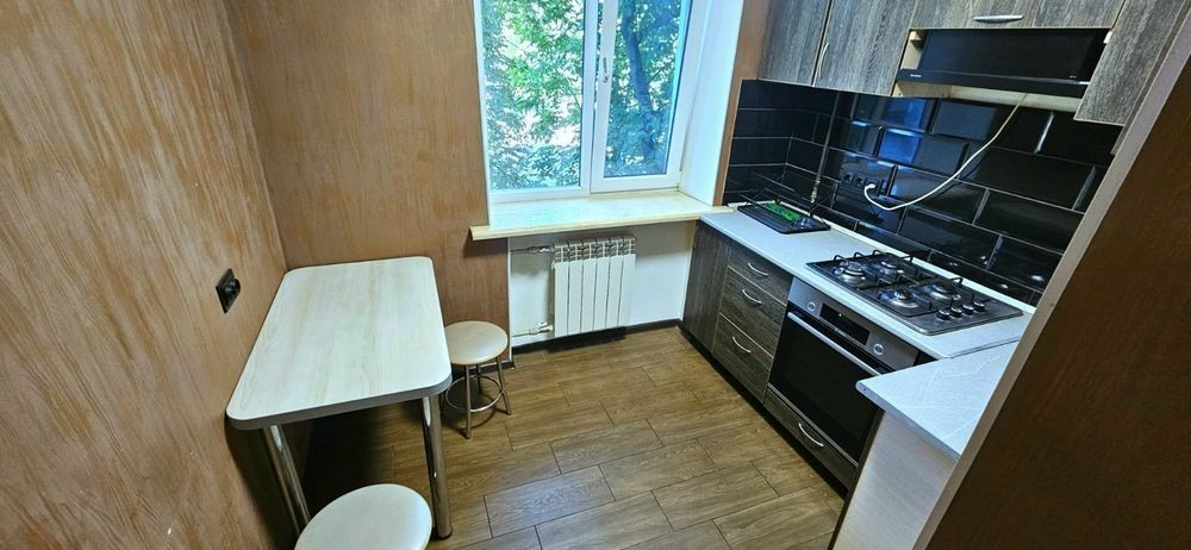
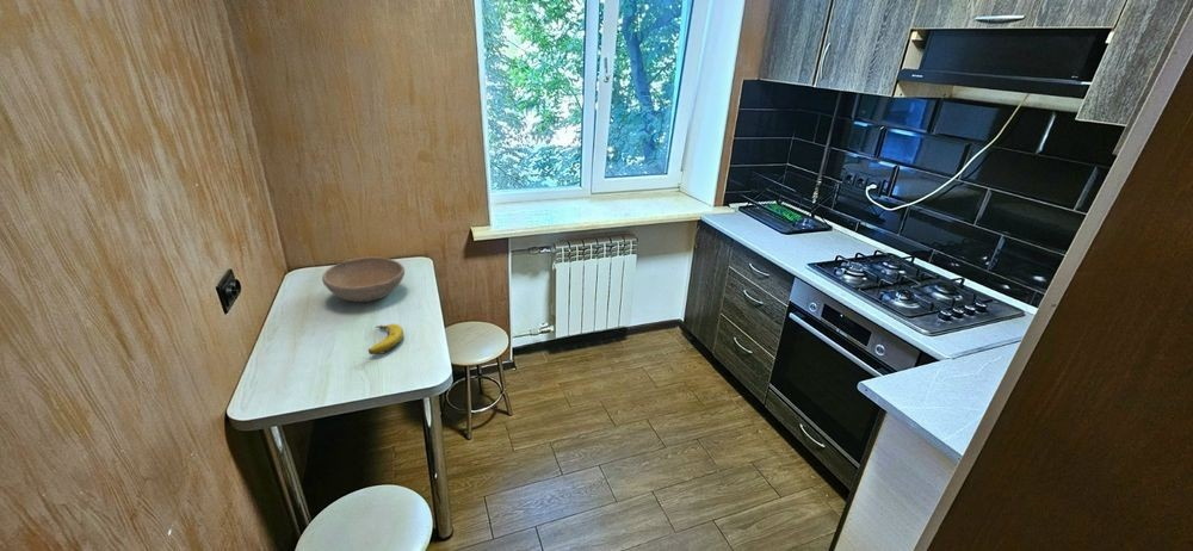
+ banana (388, 335)
+ bowl (365, 281)
